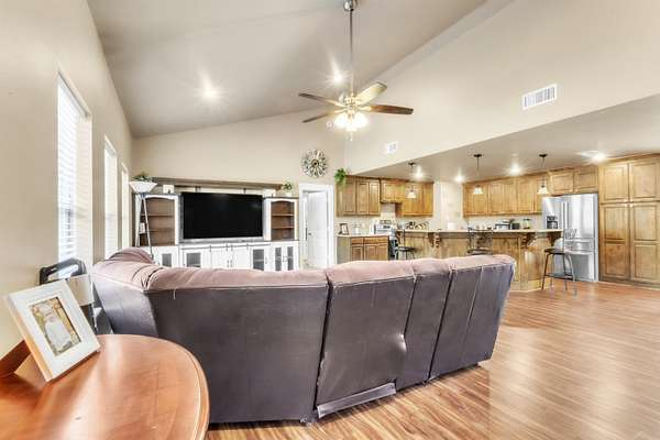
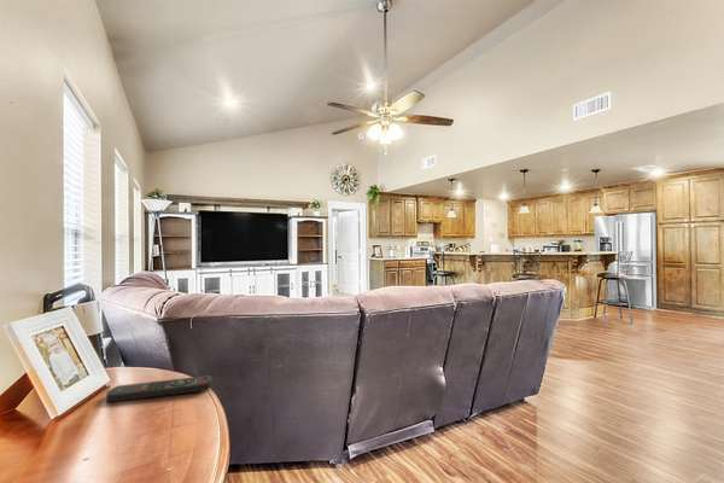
+ remote control (162, 388)
